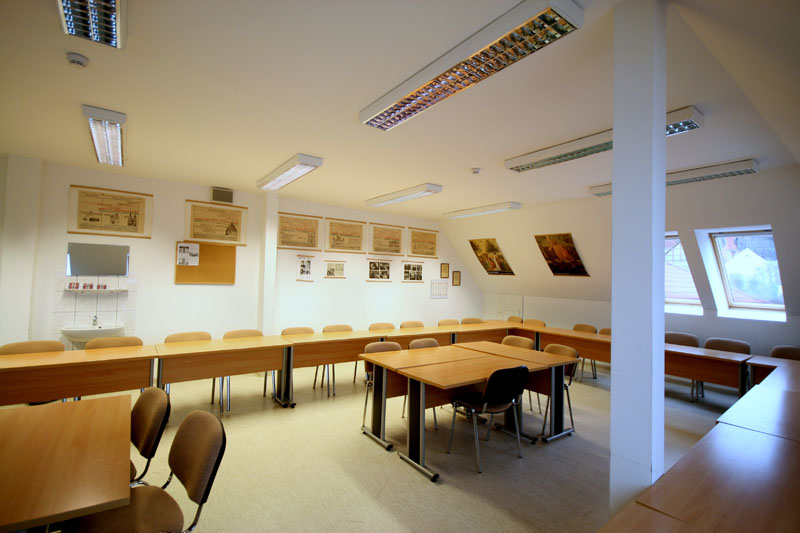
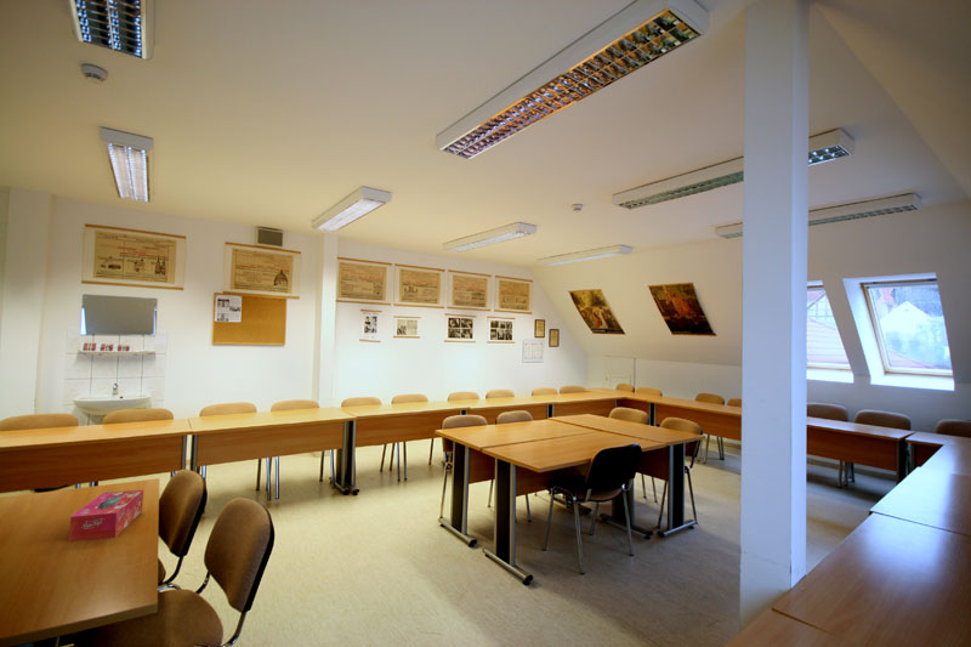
+ tissue box (109, 513)
